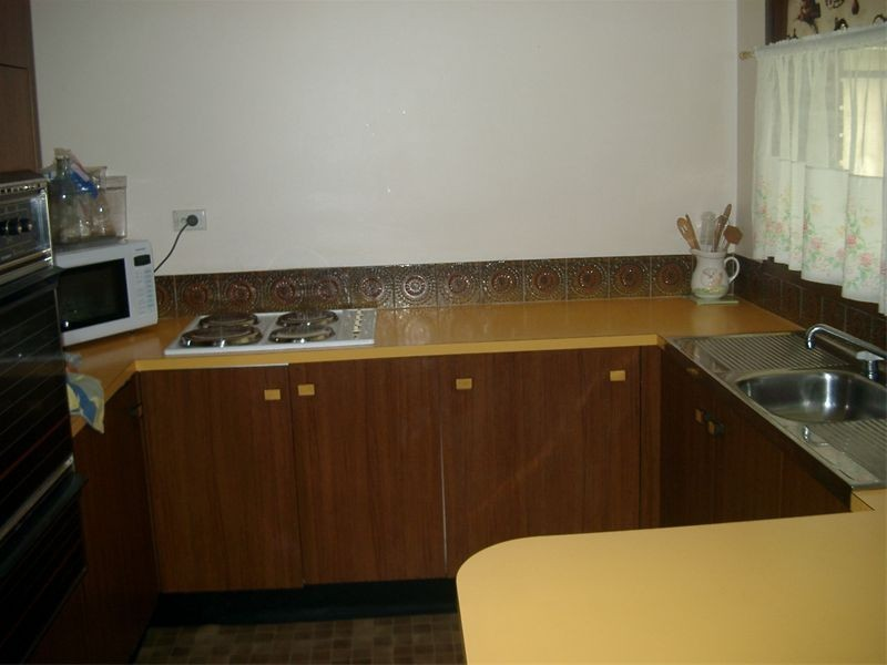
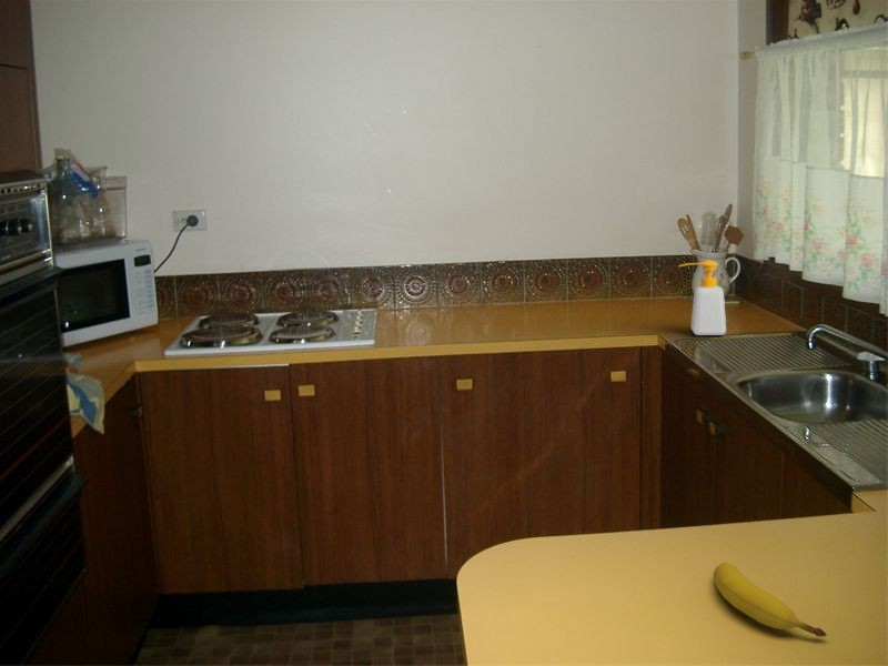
+ soap bottle (700, 296)
+ fruit (750, 591)
